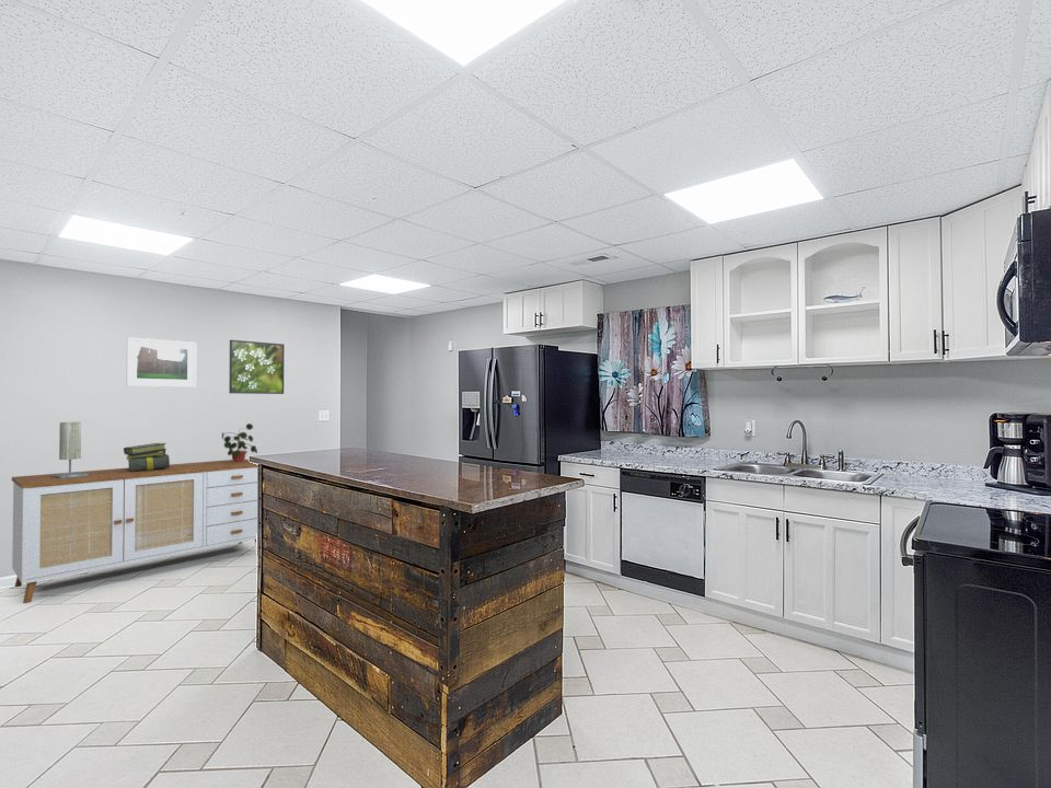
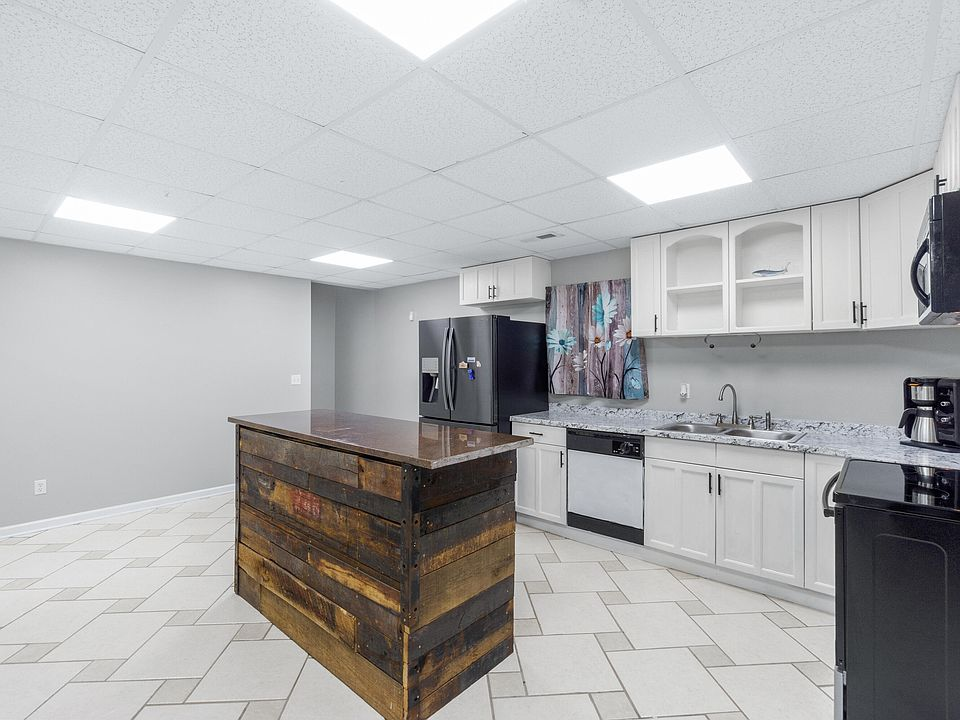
- table lamp (70, 449)
- sideboard (152, 518)
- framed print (257, 368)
- stack of books (147, 456)
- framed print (162, 363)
- potted plant (240, 442)
